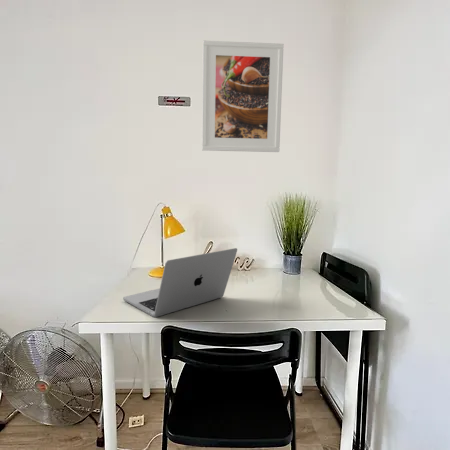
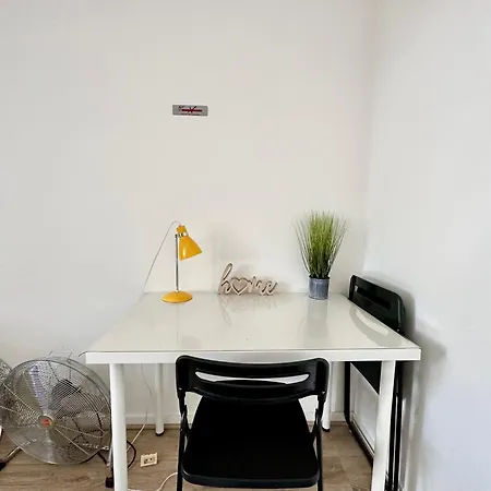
- laptop (179, 274)
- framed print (241, 98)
